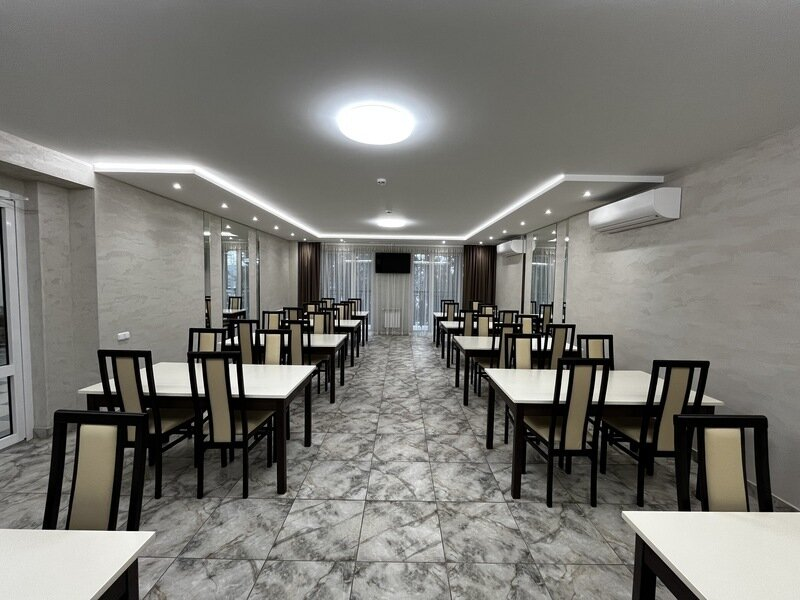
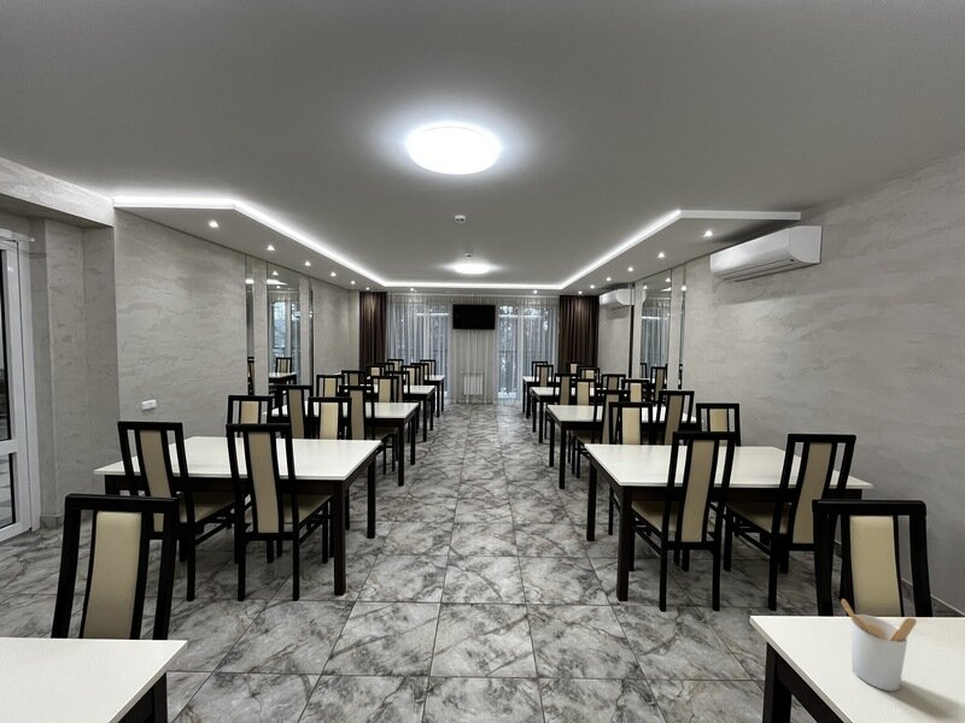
+ utensil holder (872, 643)
